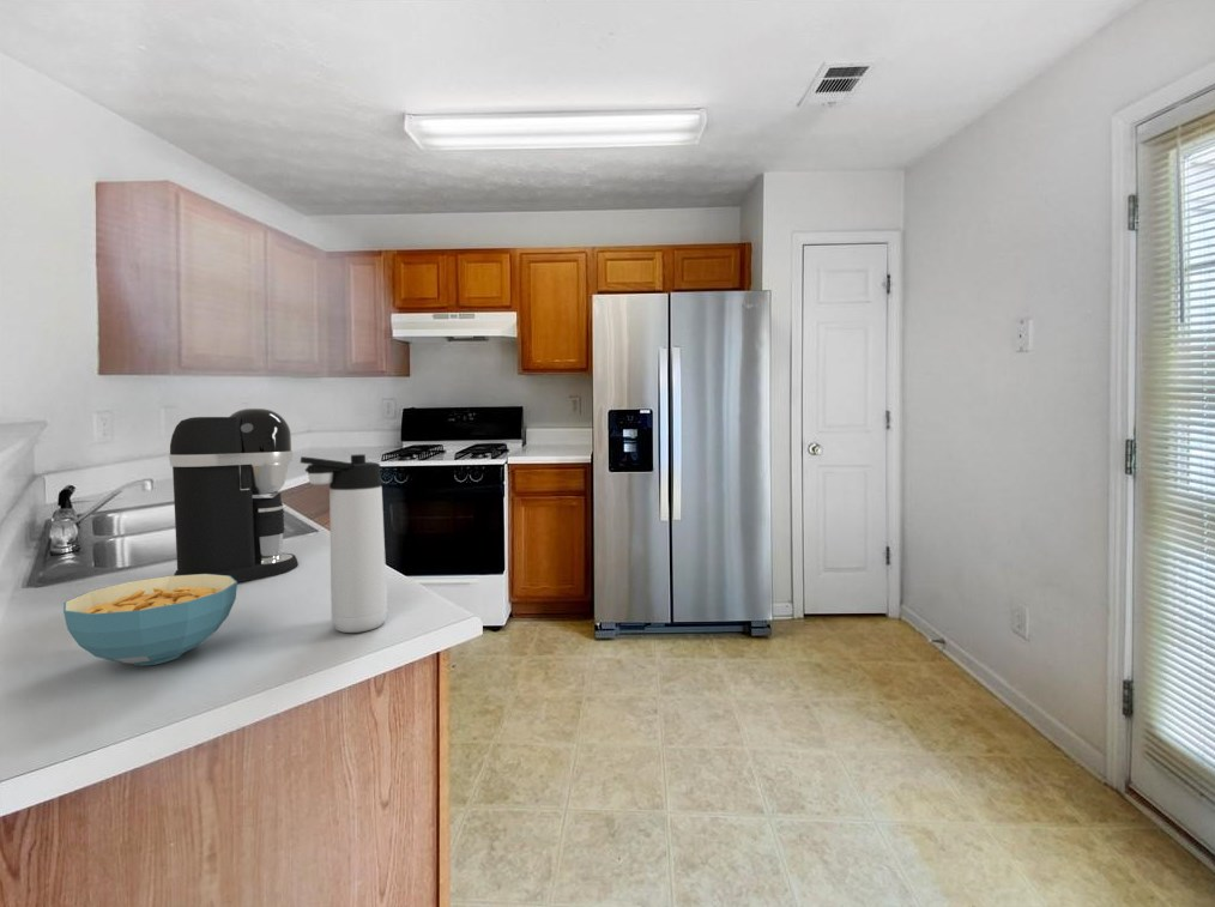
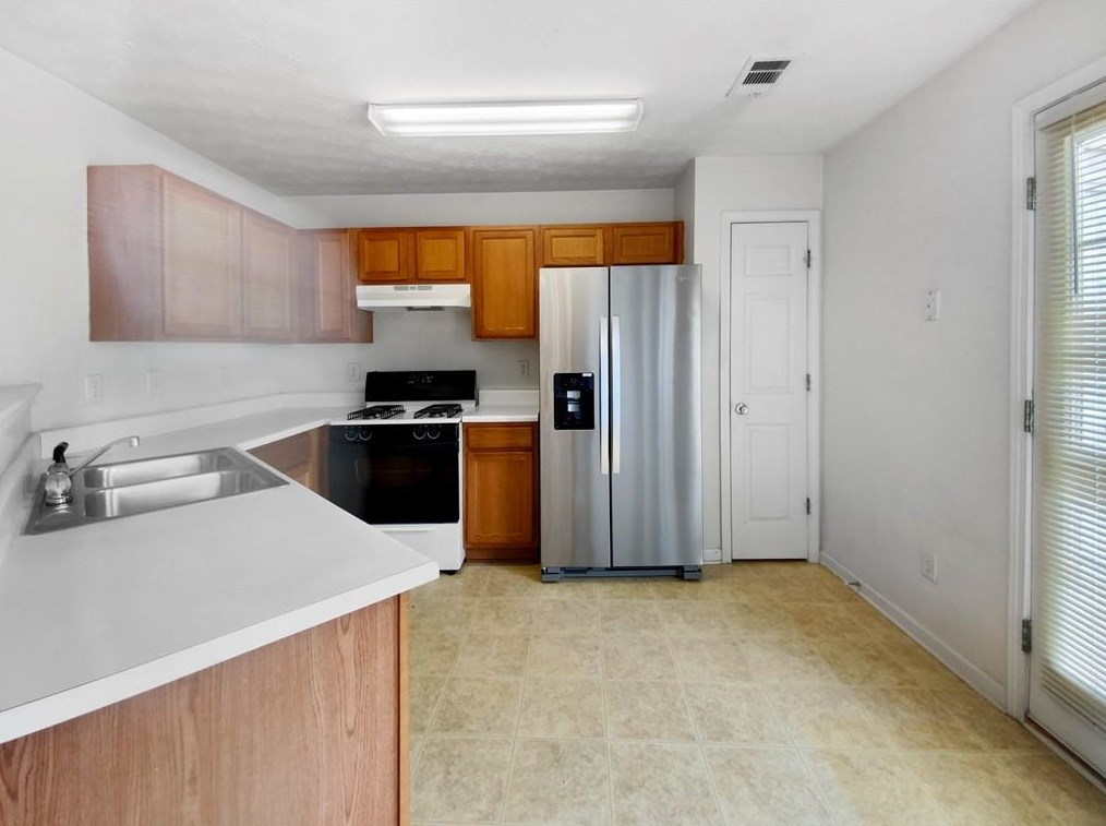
- cereal bowl (157, 624)
- thermos bottle (345, 542)
- coffee maker (235, 491)
